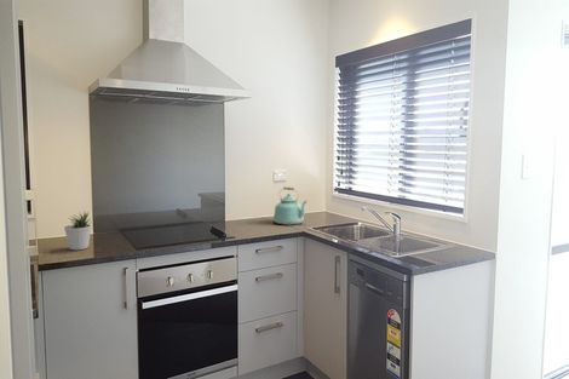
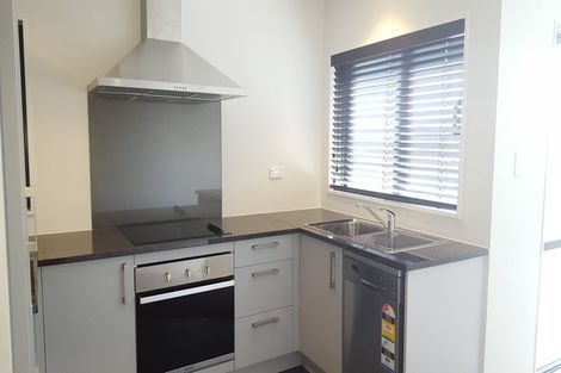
- kettle (291, 205)
- potted plant (77, 229)
